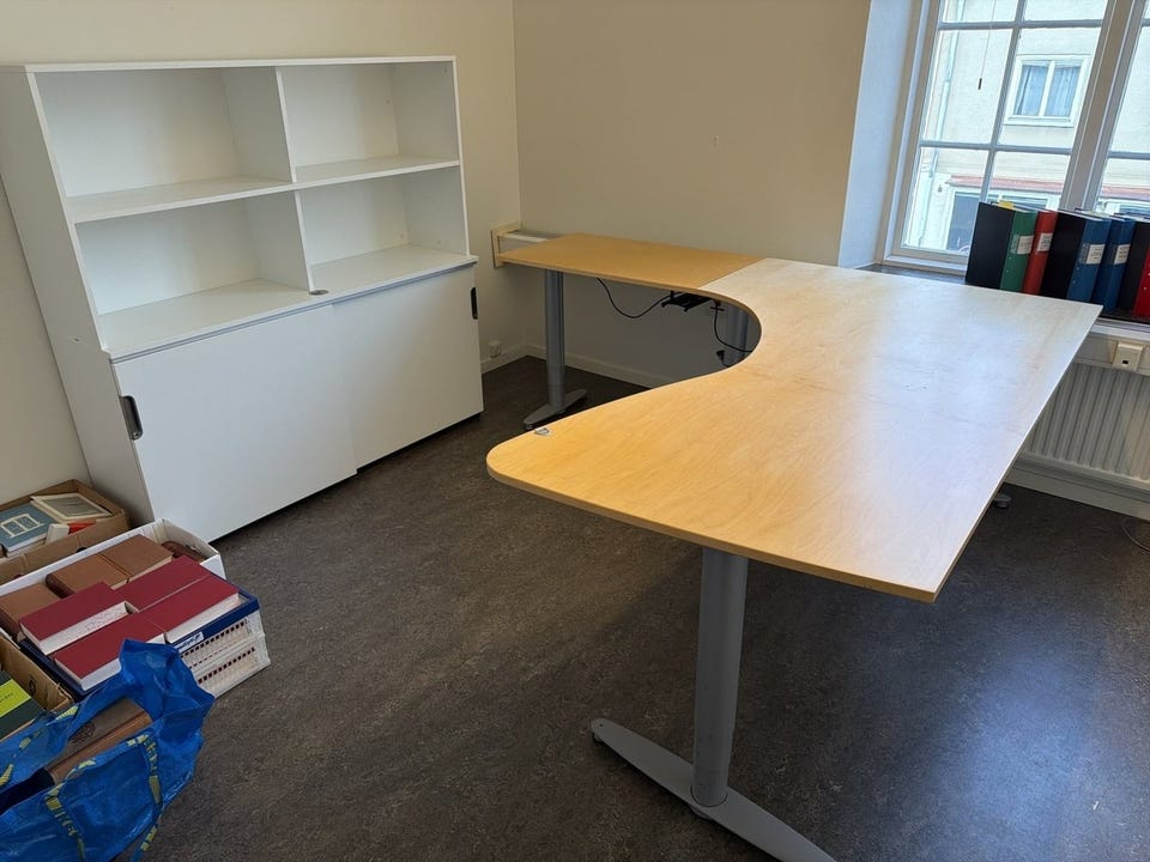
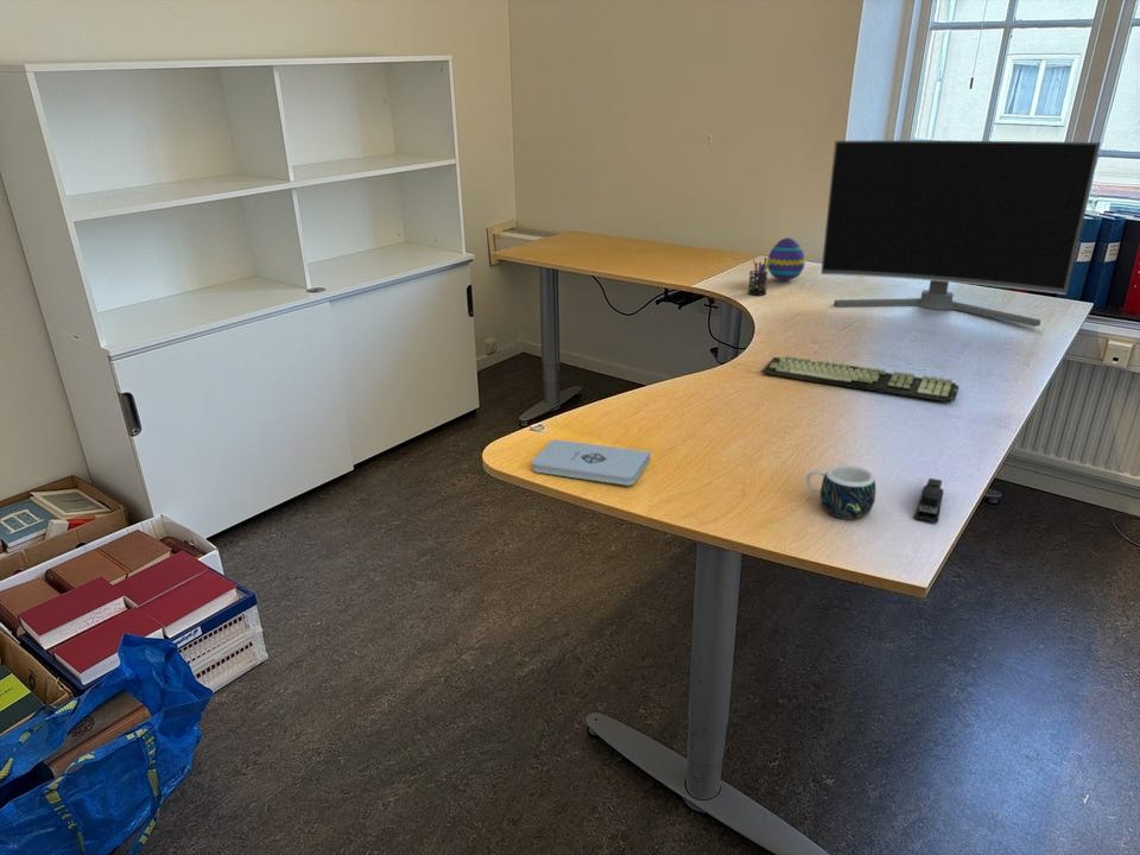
+ computer monitor (945, 228)
+ stapler (931, 494)
+ notepad (590, 461)
+ keyboard (859, 374)
+ mug (838, 489)
+ pen holder (760, 274)
+ decorative egg (786, 259)
